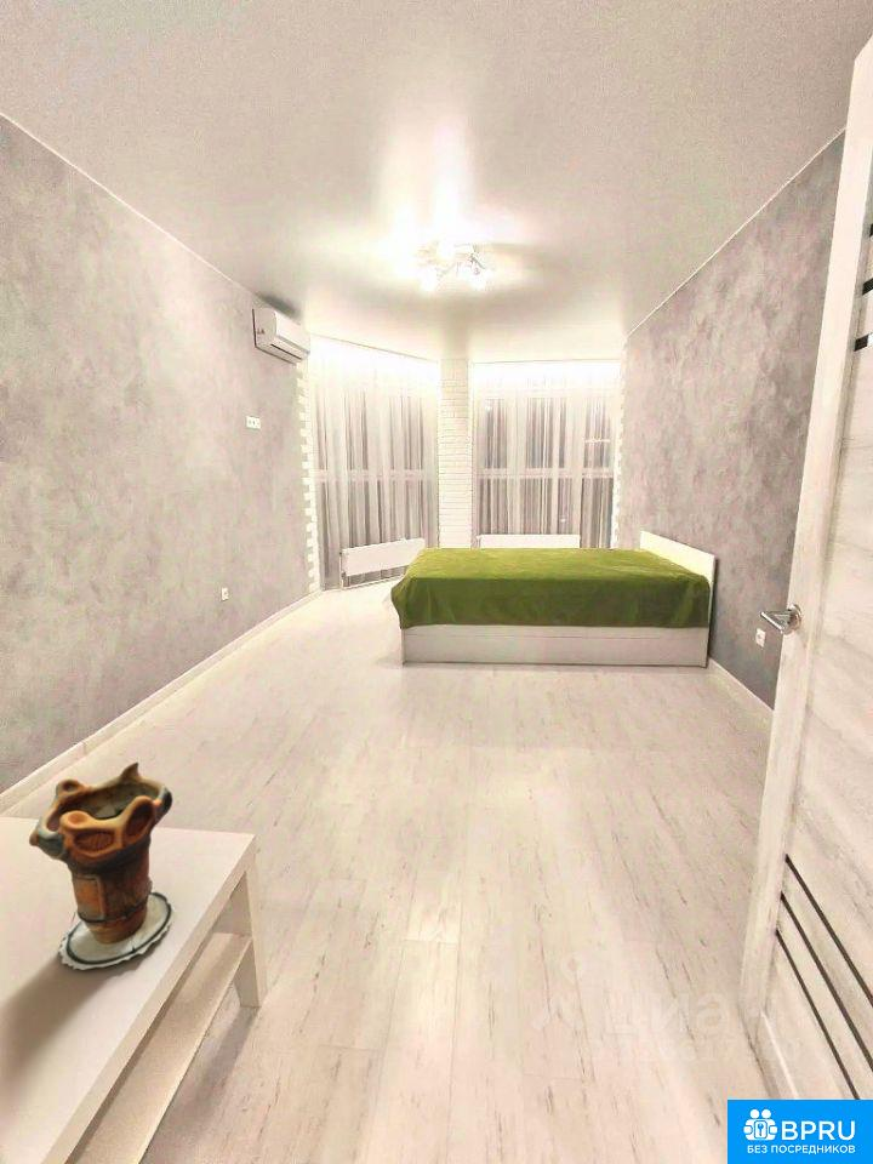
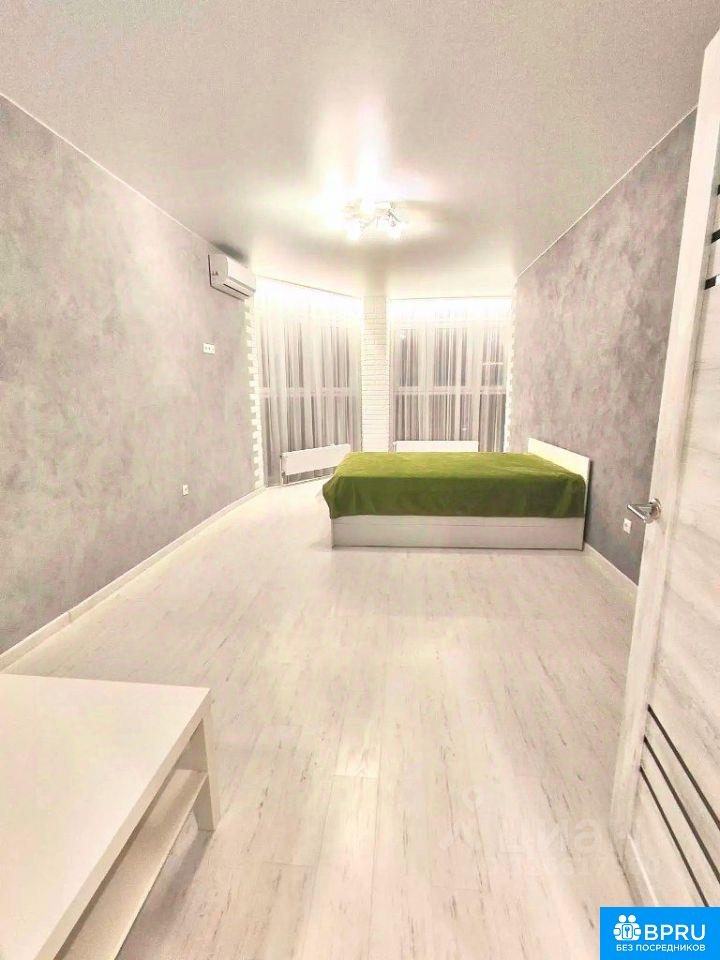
- decorative vase (109, 856)
